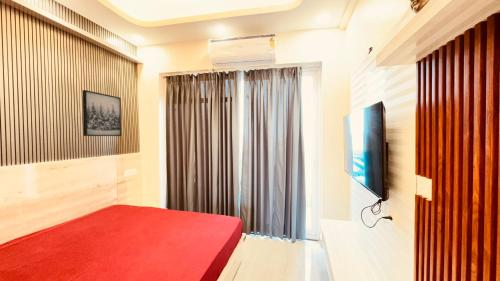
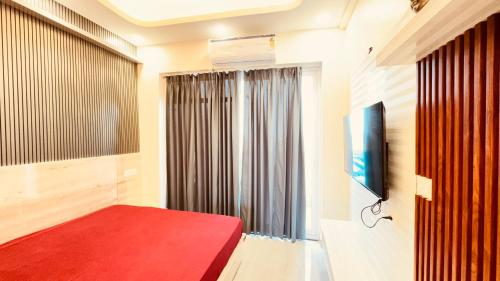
- wall art (103, 115)
